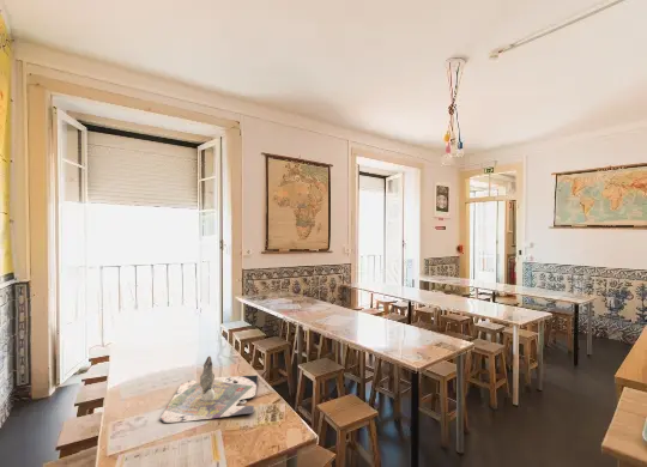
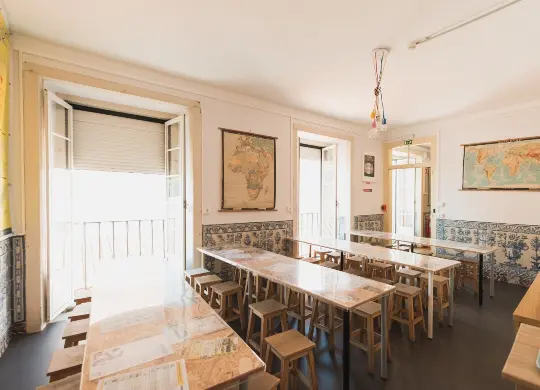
- board game (216, 377)
